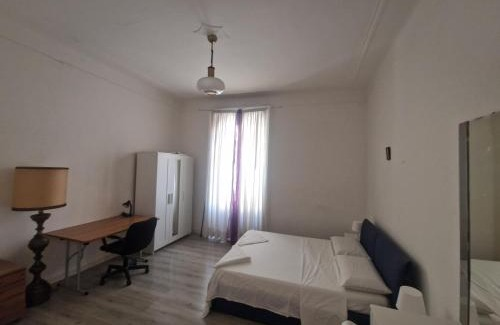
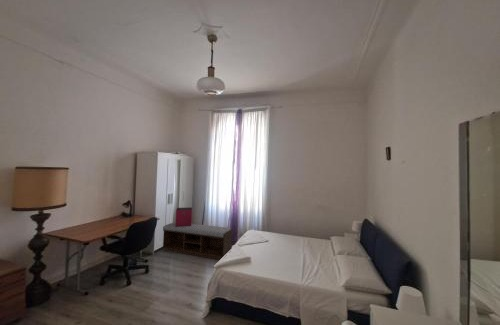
+ storage bin (184, 216)
+ bench (197, 239)
